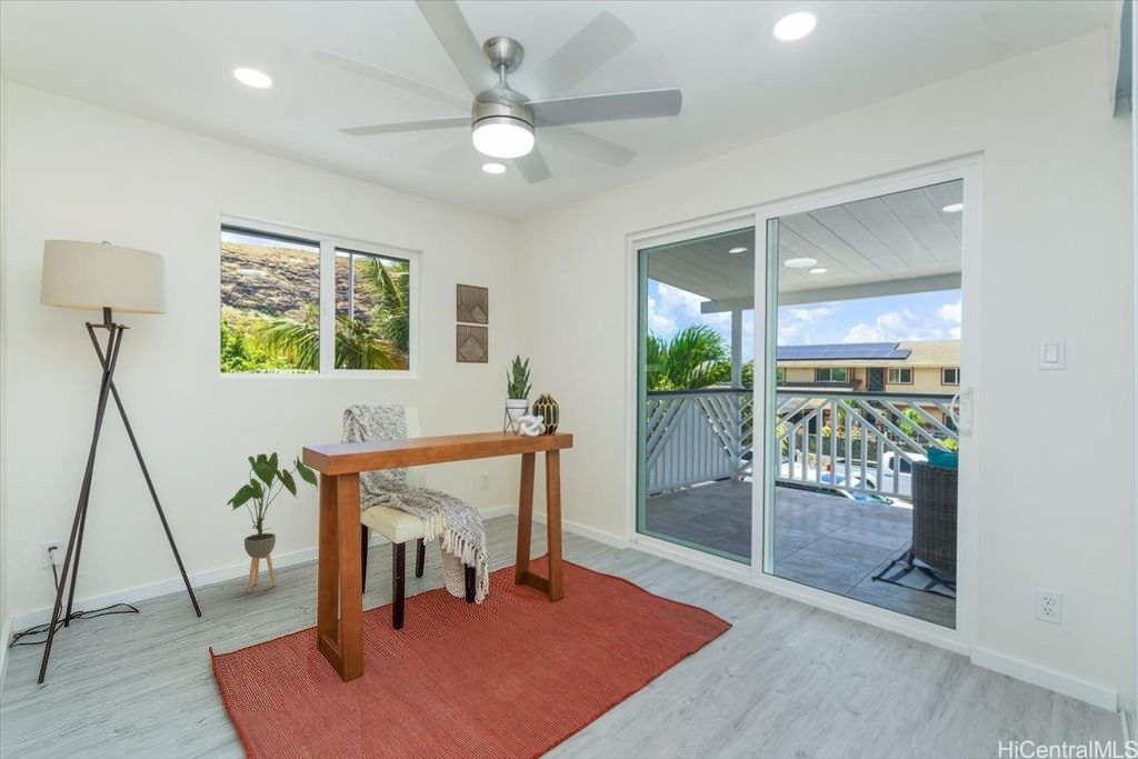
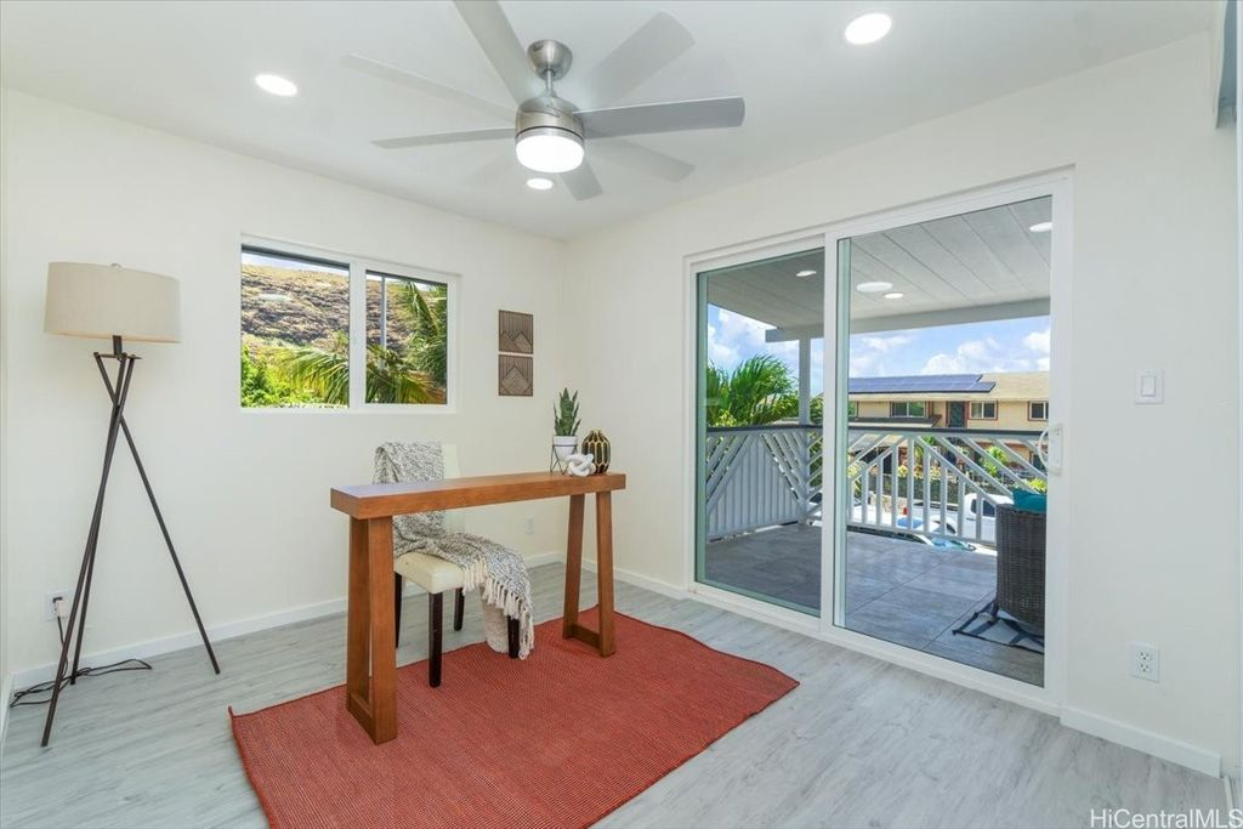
- house plant (263, 517)
